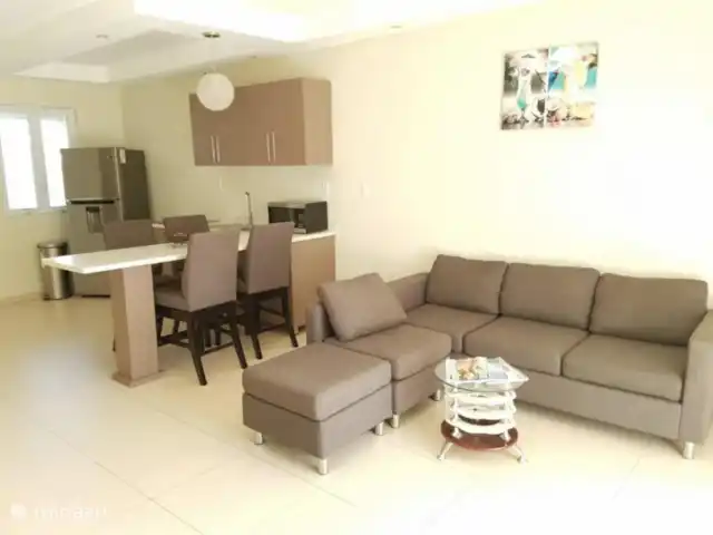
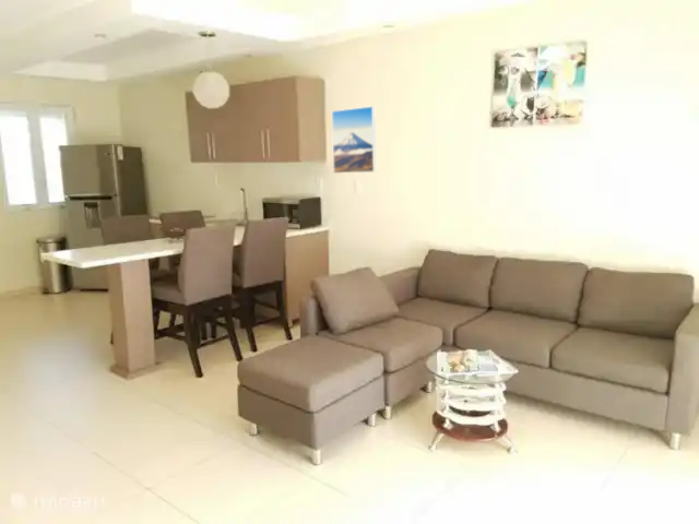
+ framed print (353, 141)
